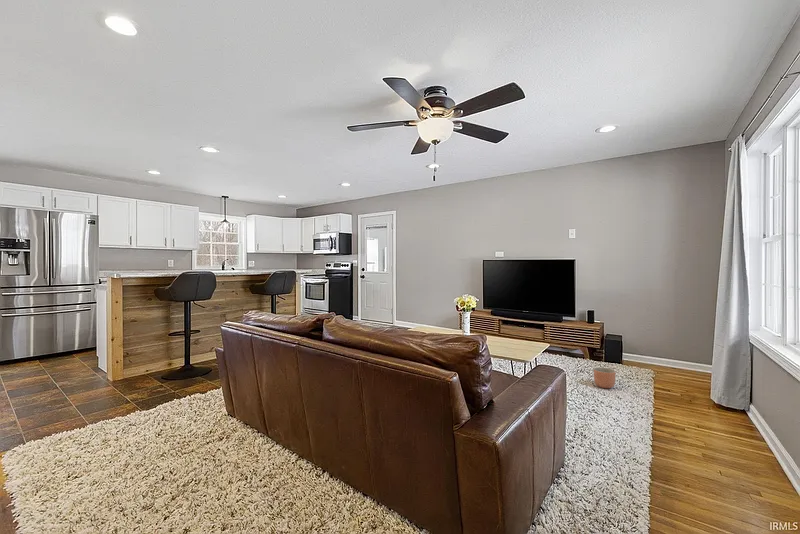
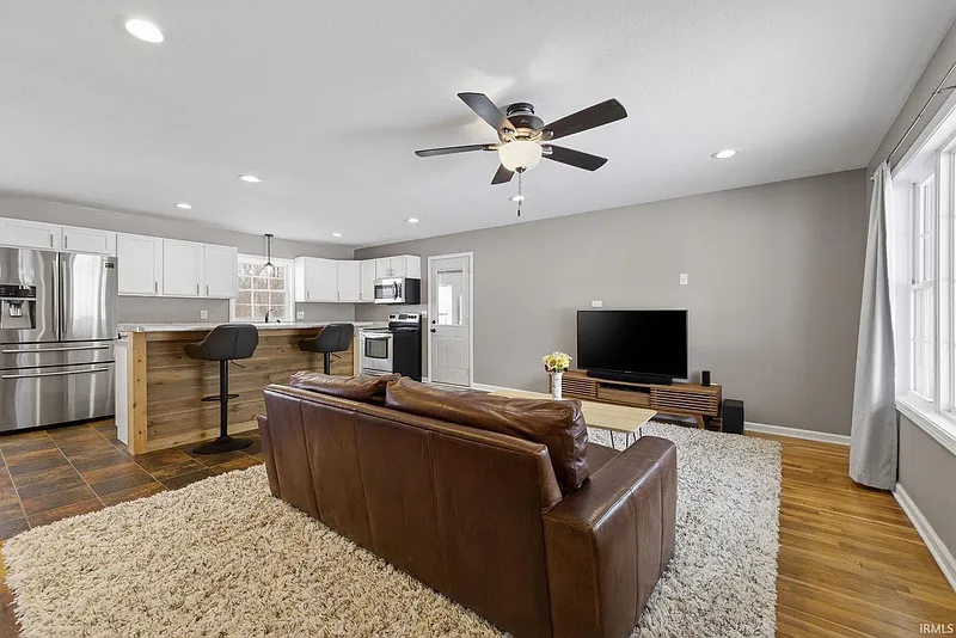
- planter (604, 378)
